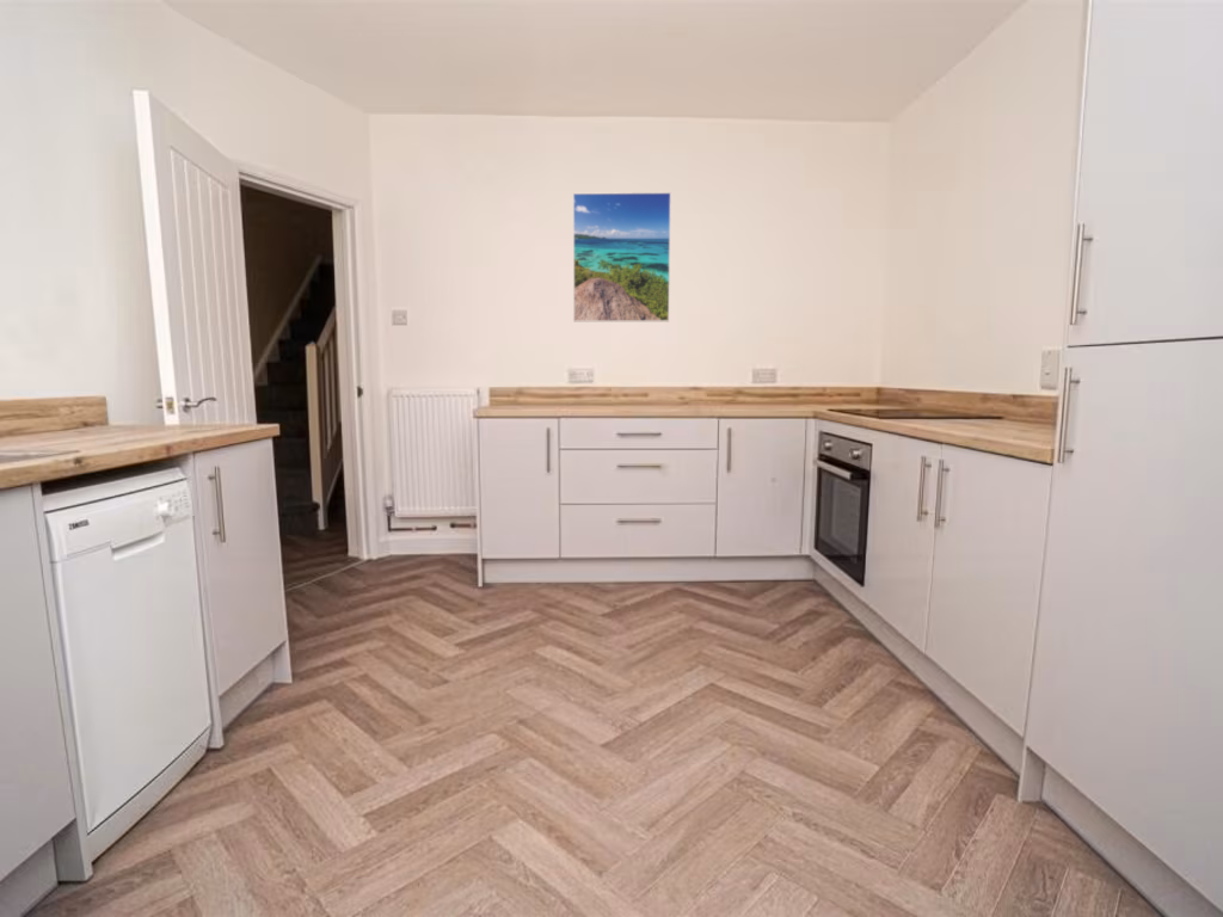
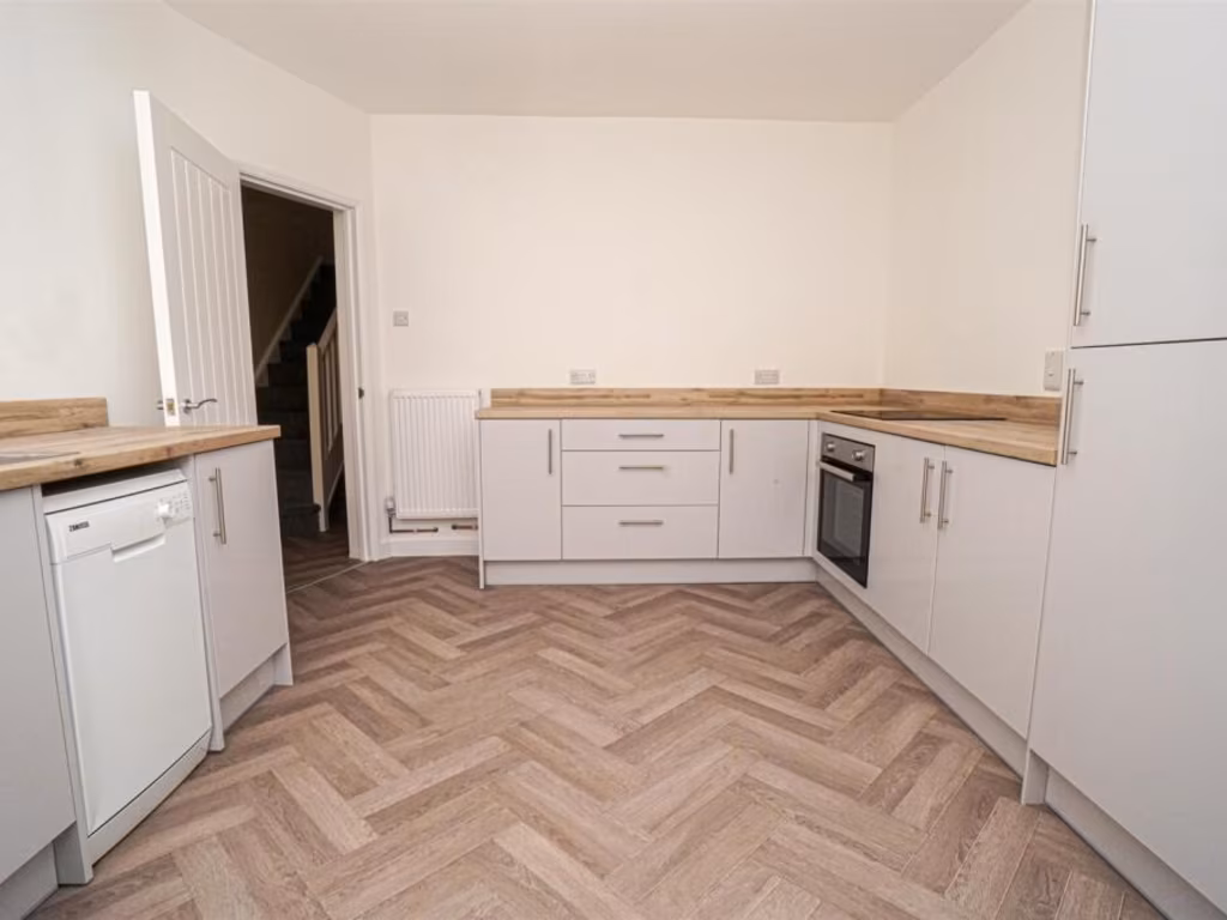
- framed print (621, 258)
